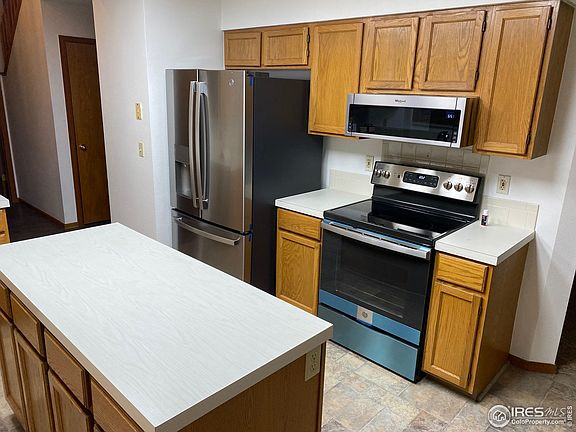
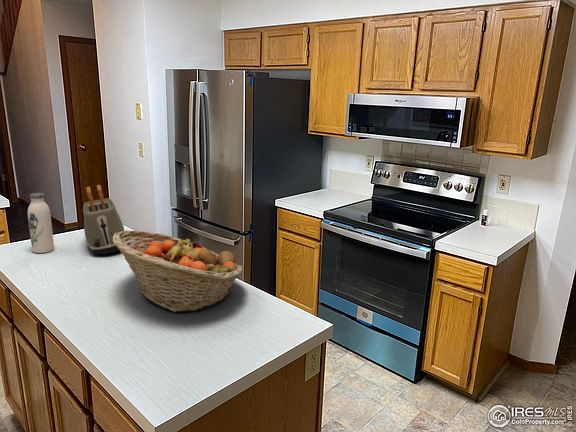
+ water bottle (40, 222)
+ toaster (104, 216)
+ fruit basket (178, 263)
